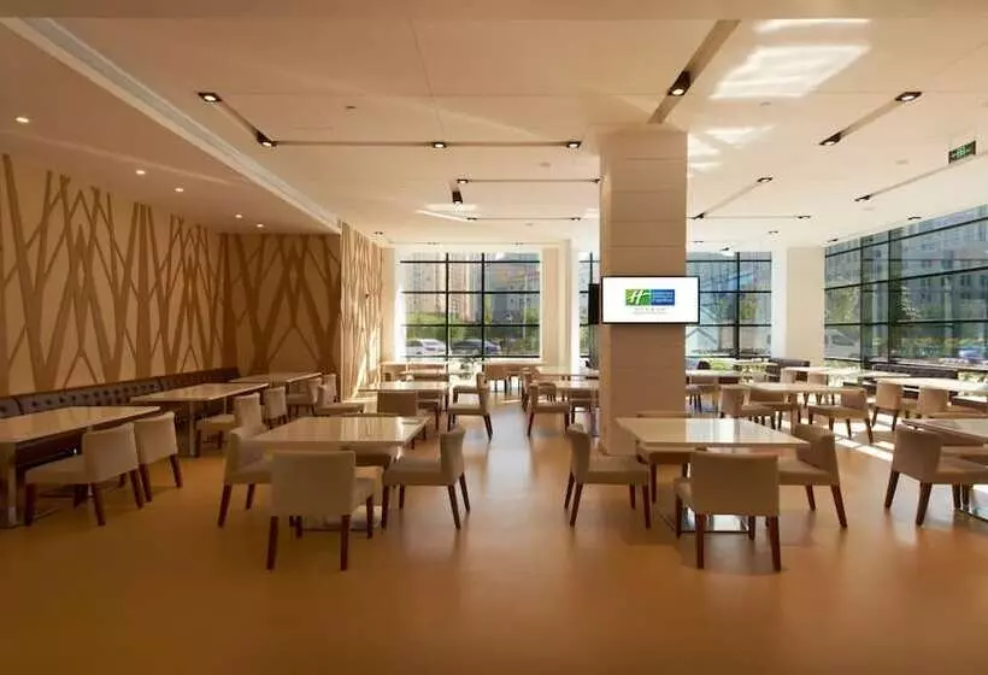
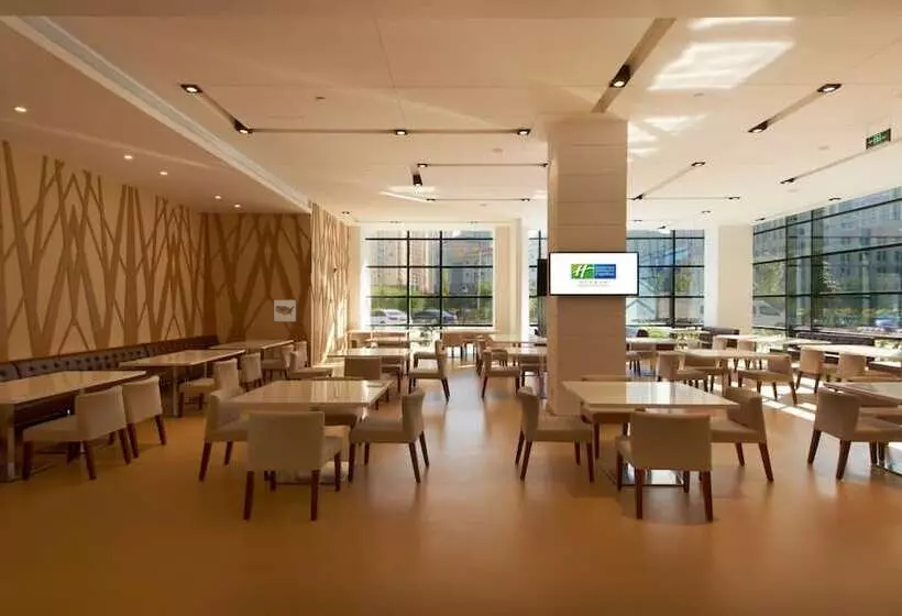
+ wall art (285, 310)
